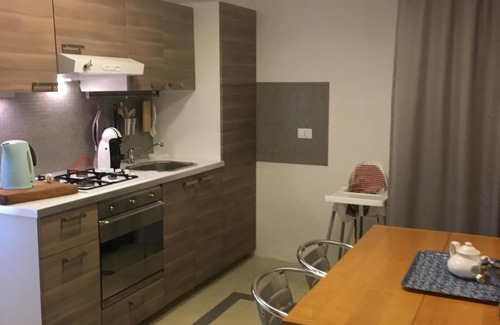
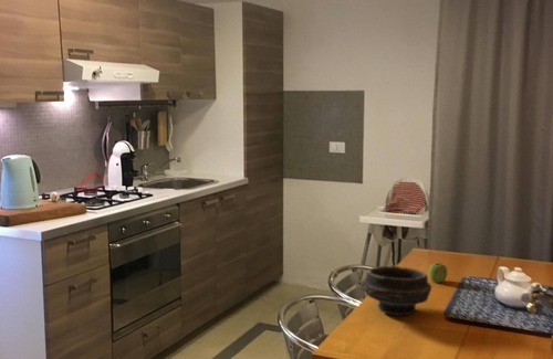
+ fruit (437, 272)
+ bowl (396, 291)
